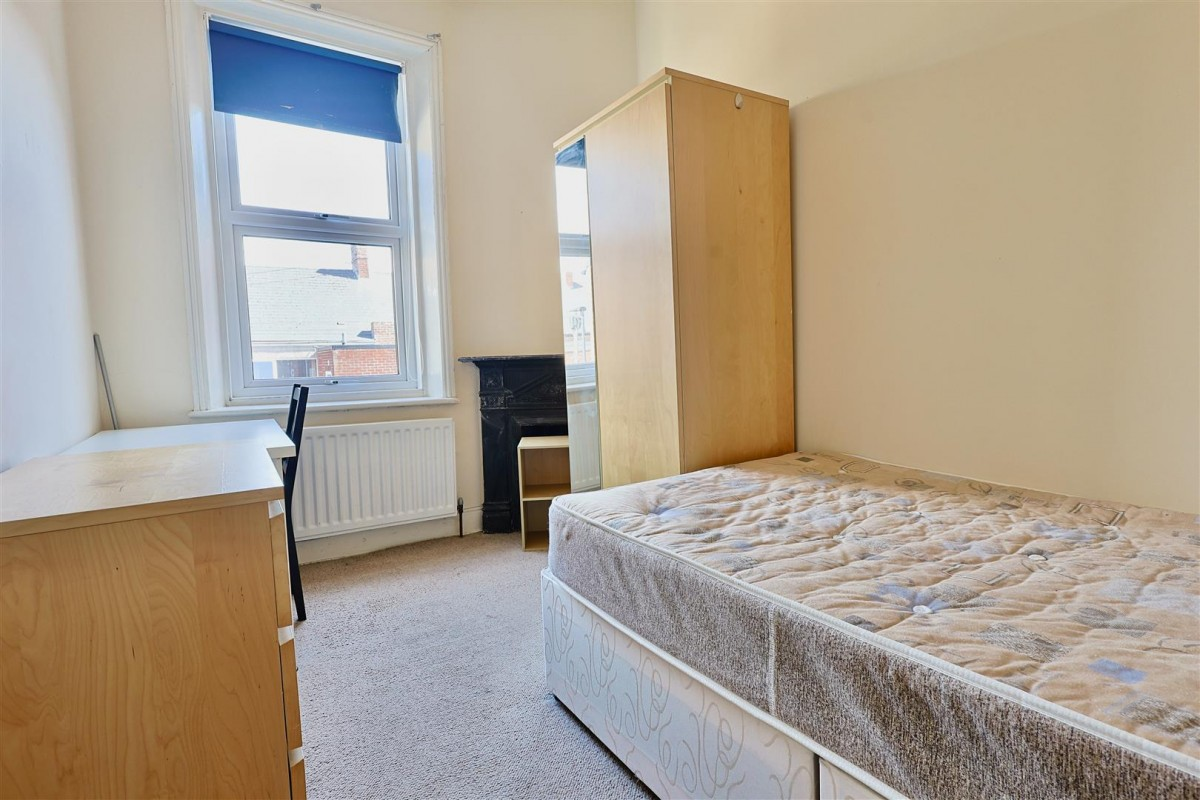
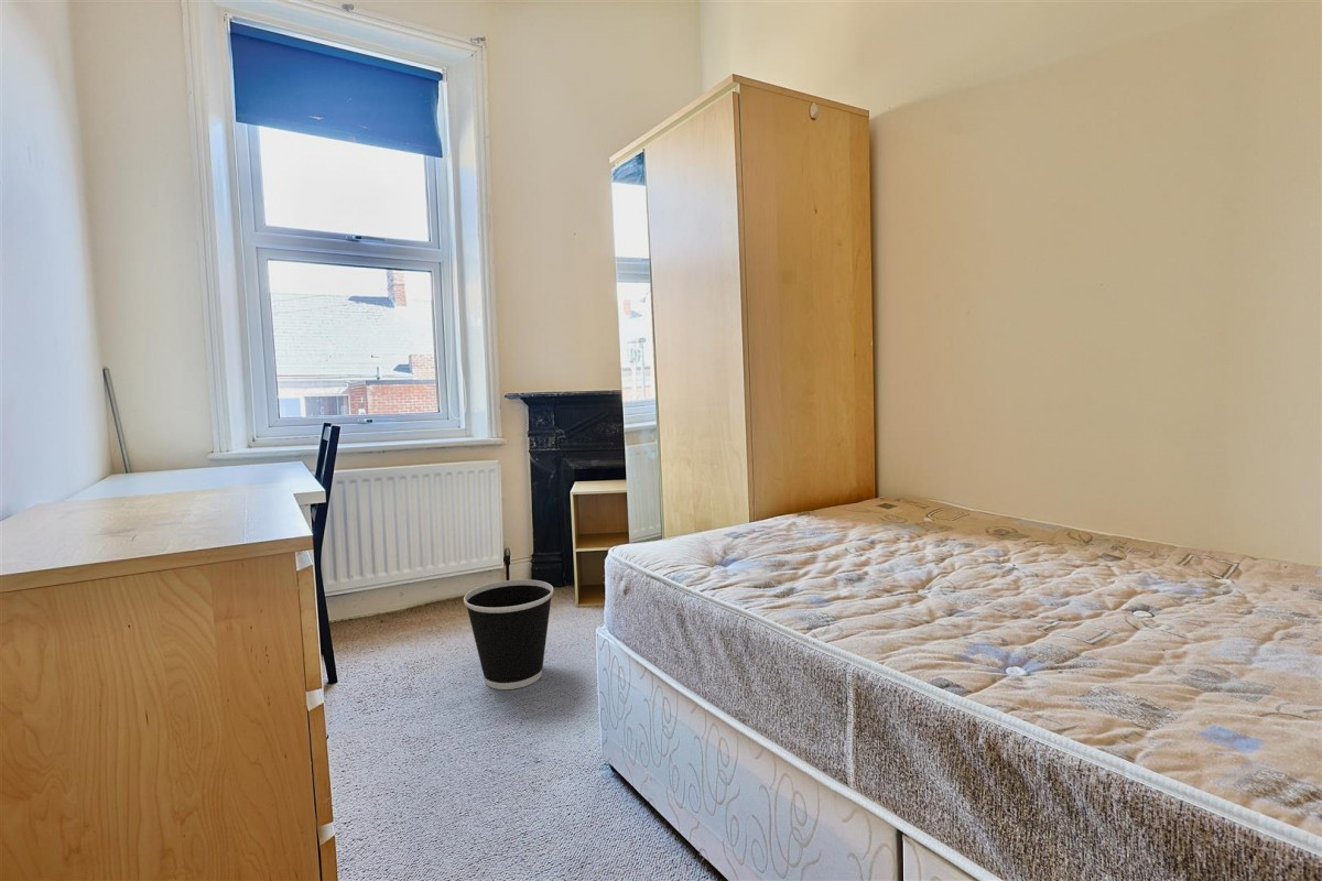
+ wastebasket (511, 634)
